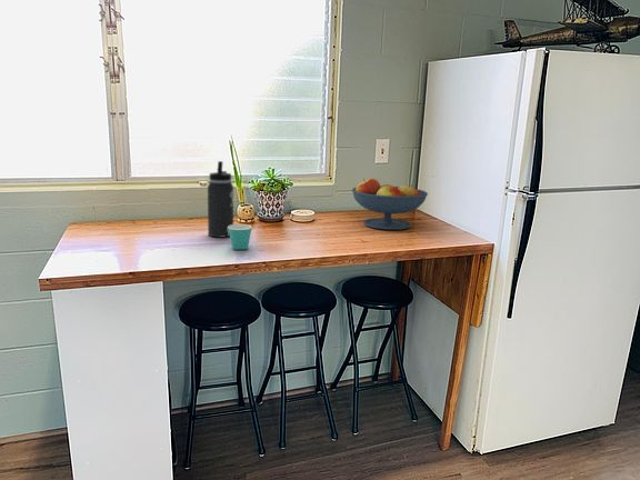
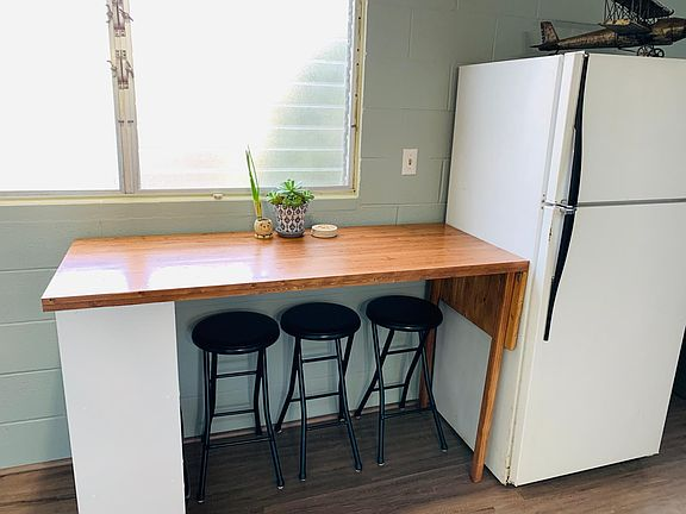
- fruit bowl (388, 201)
- mug (239, 236)
- thermos bottle (221, 198)
